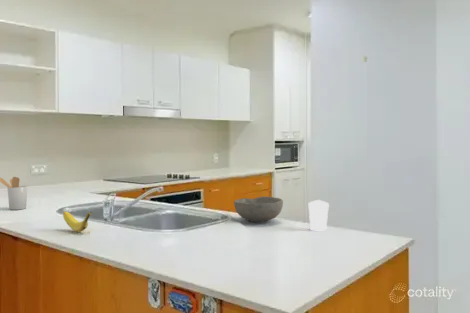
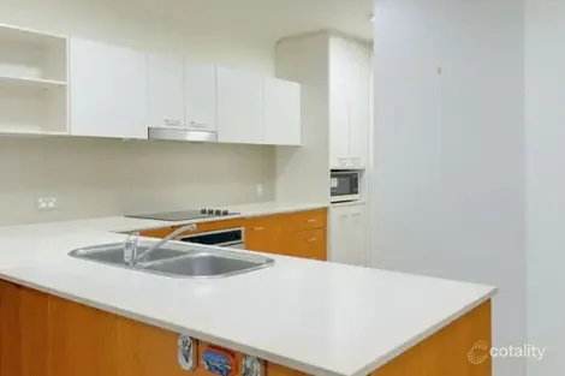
- utensil holder (12, 192)
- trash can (318, 214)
- bowl (258, 210)
- banana (76, 220)
